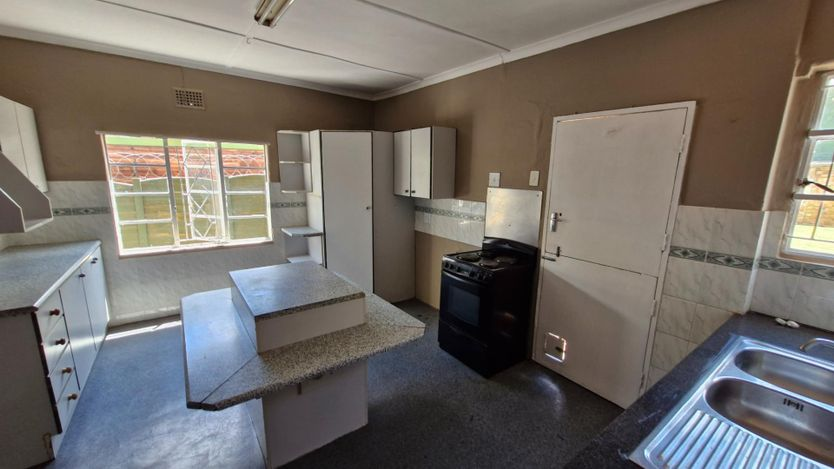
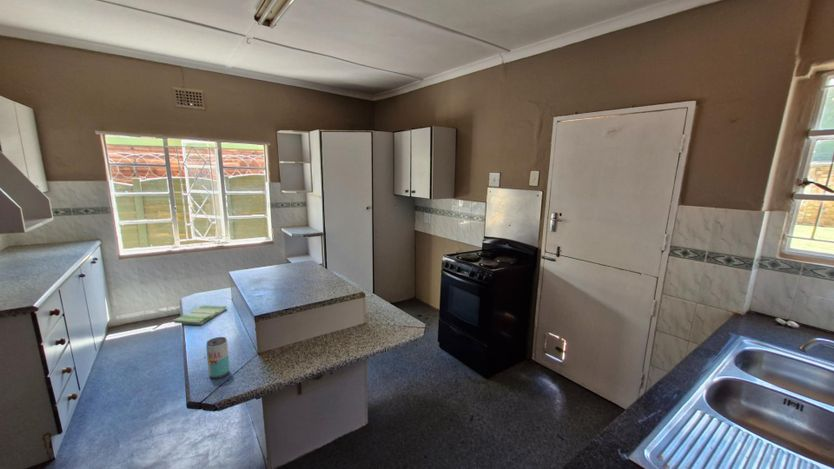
+ dish towel (201, 313)
+ beverage can (218, 357)
